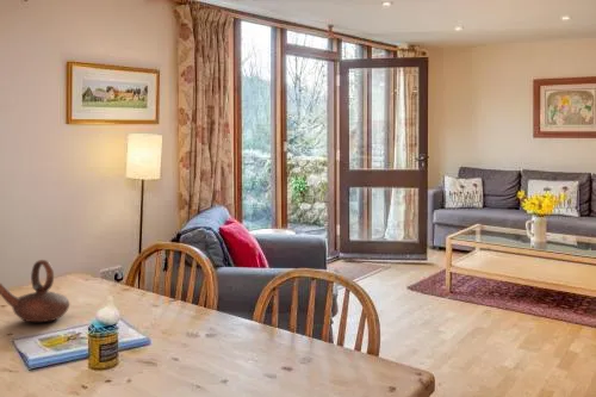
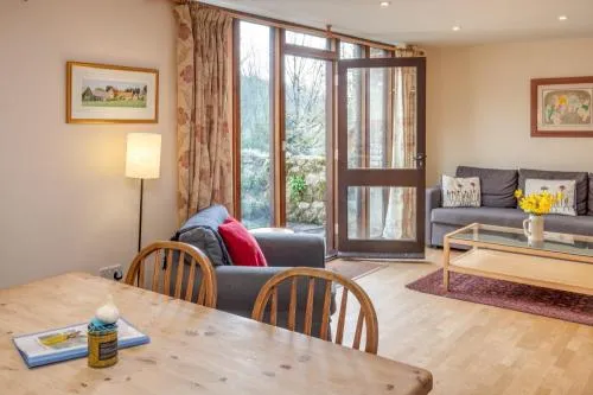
- teapot (33, 292)
